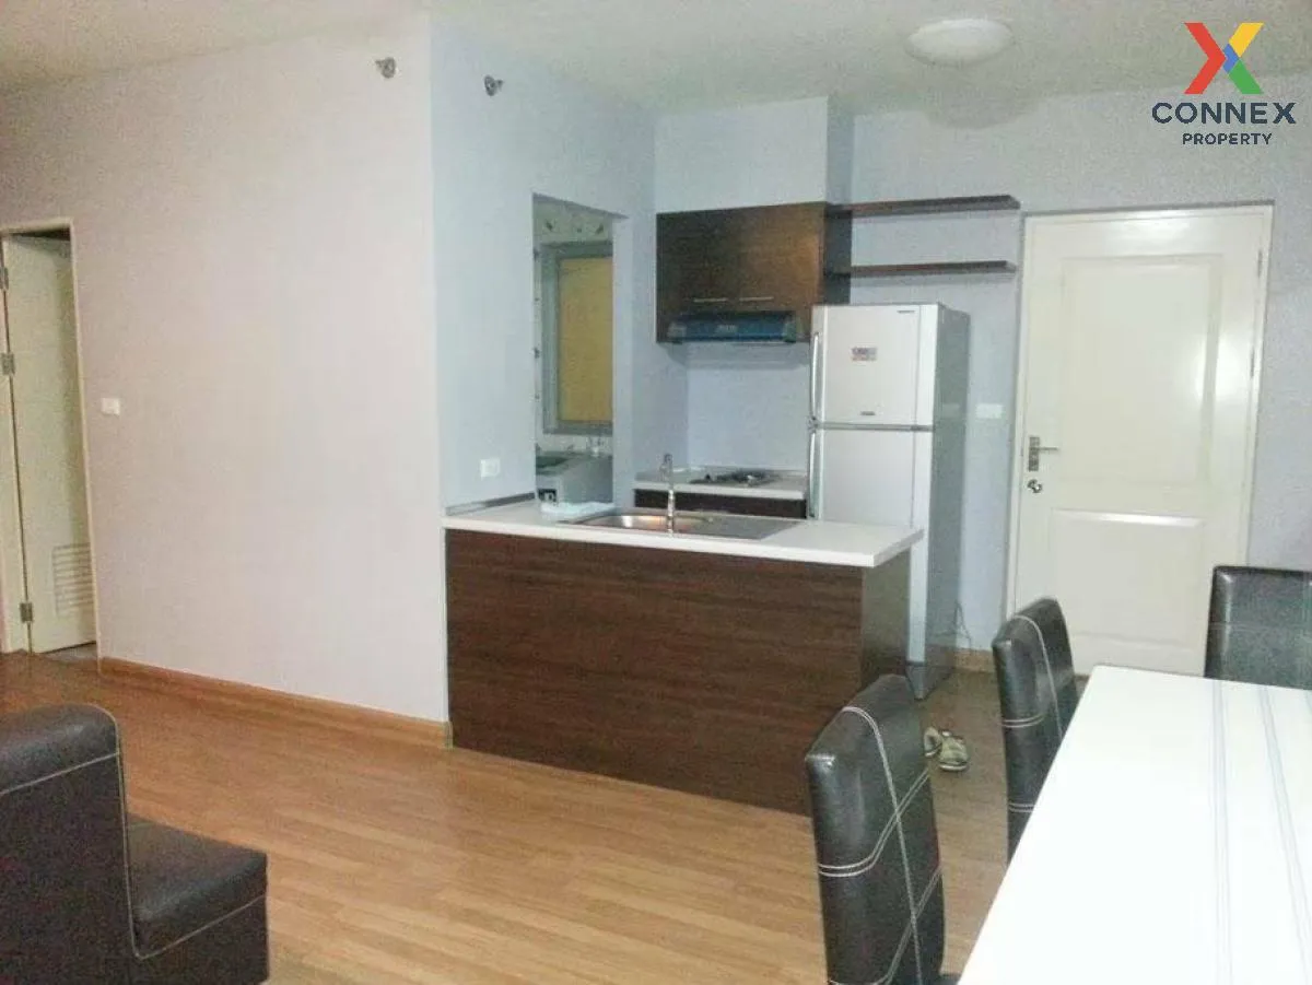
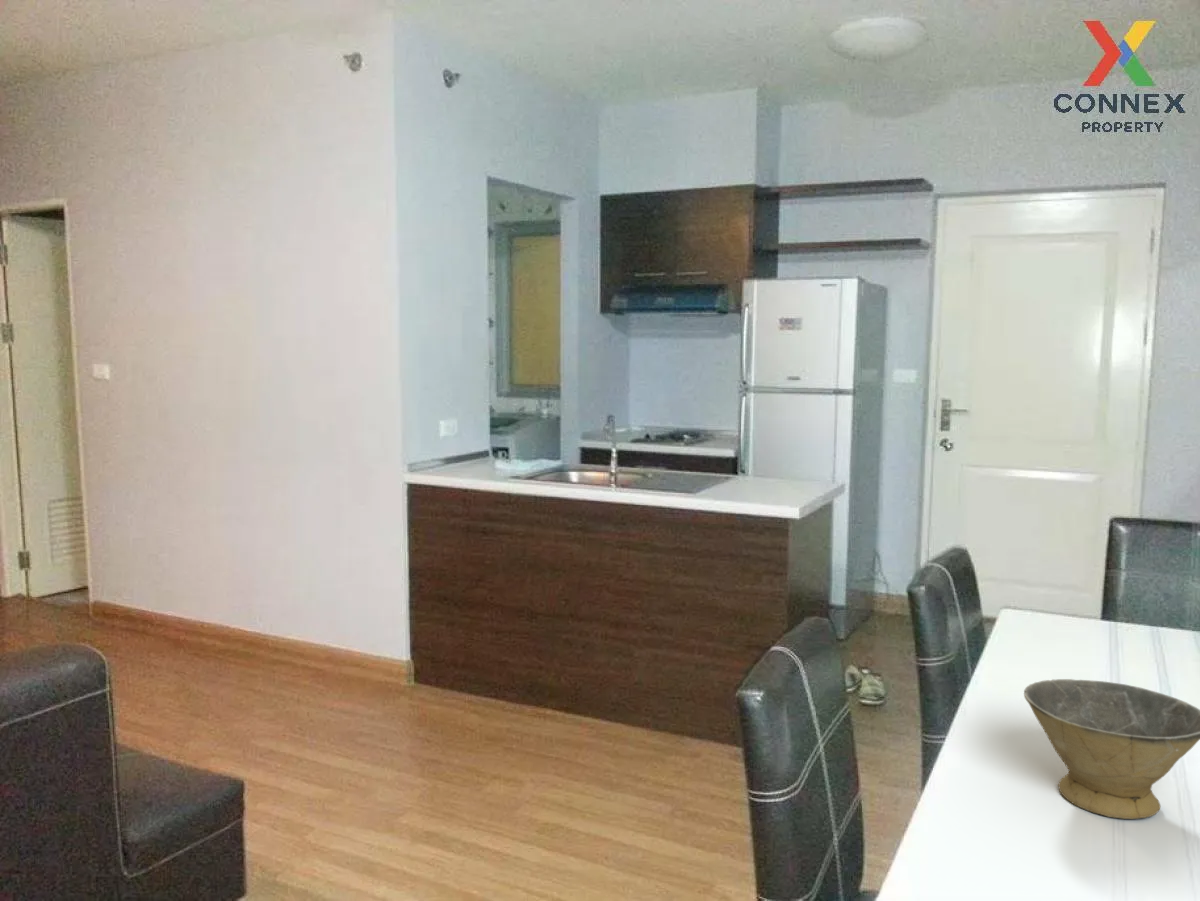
+ bowl (1111, 751)
